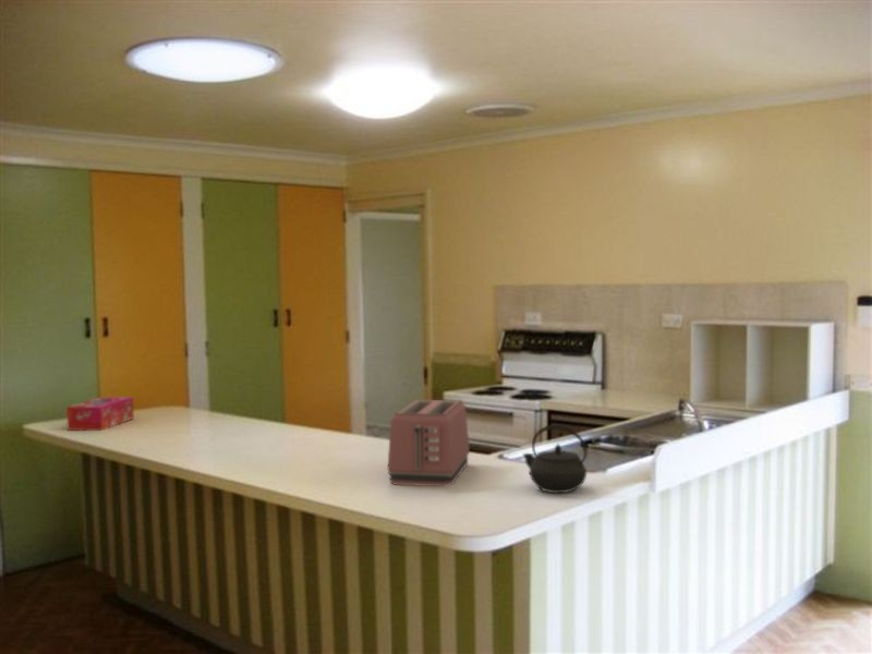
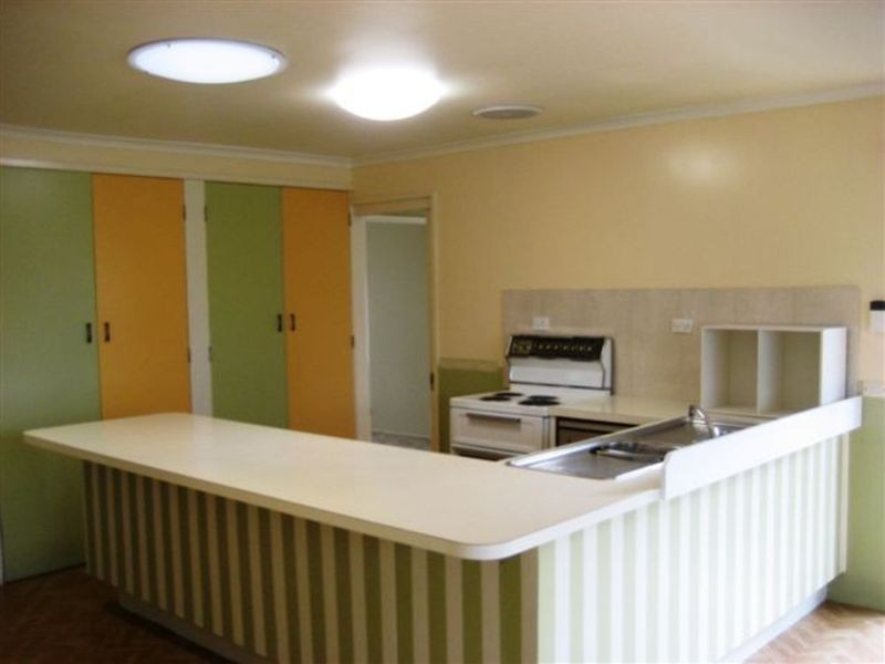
- tissue box (101, 412)
- toaster (429, 440)
- kettle (554, 456)
